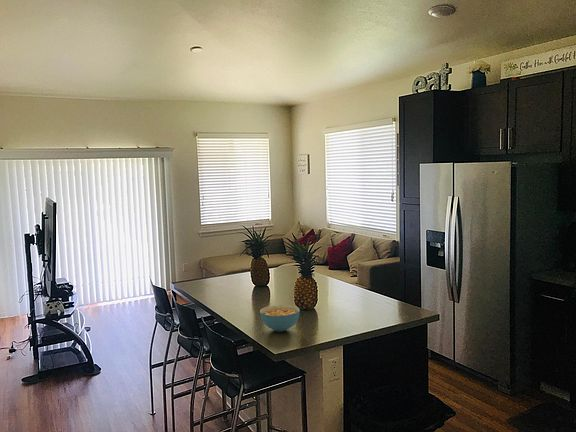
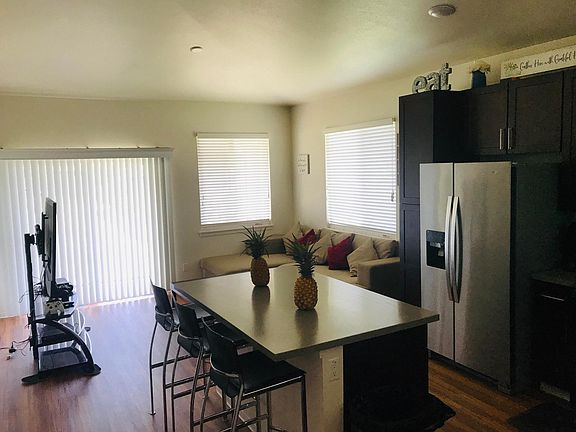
- cereal bowl (280, 319)
